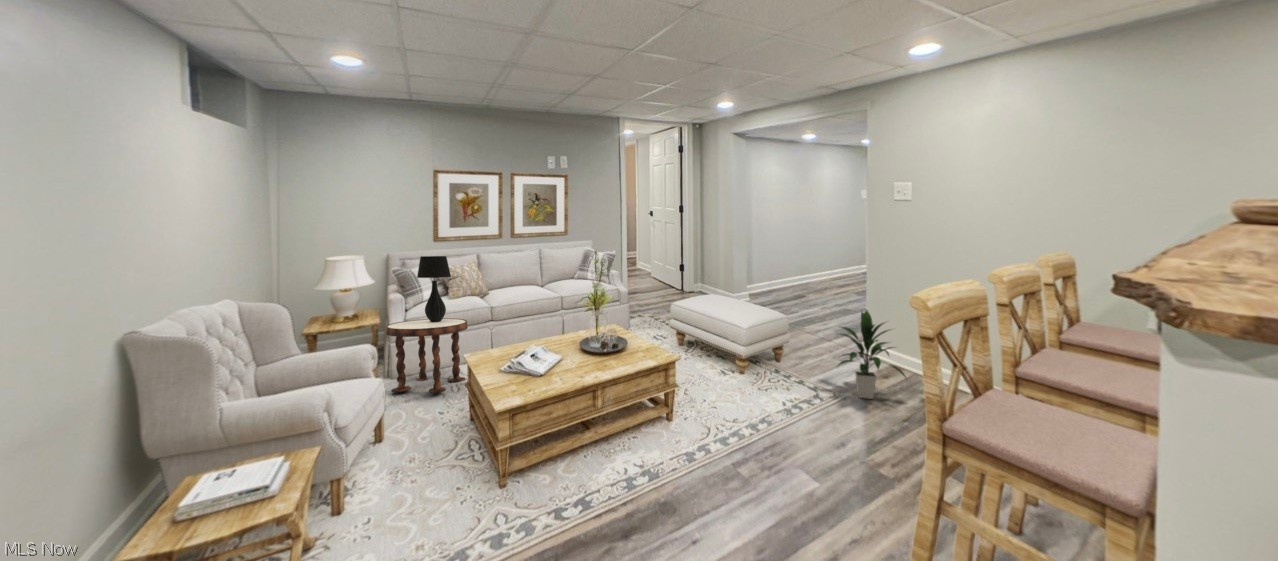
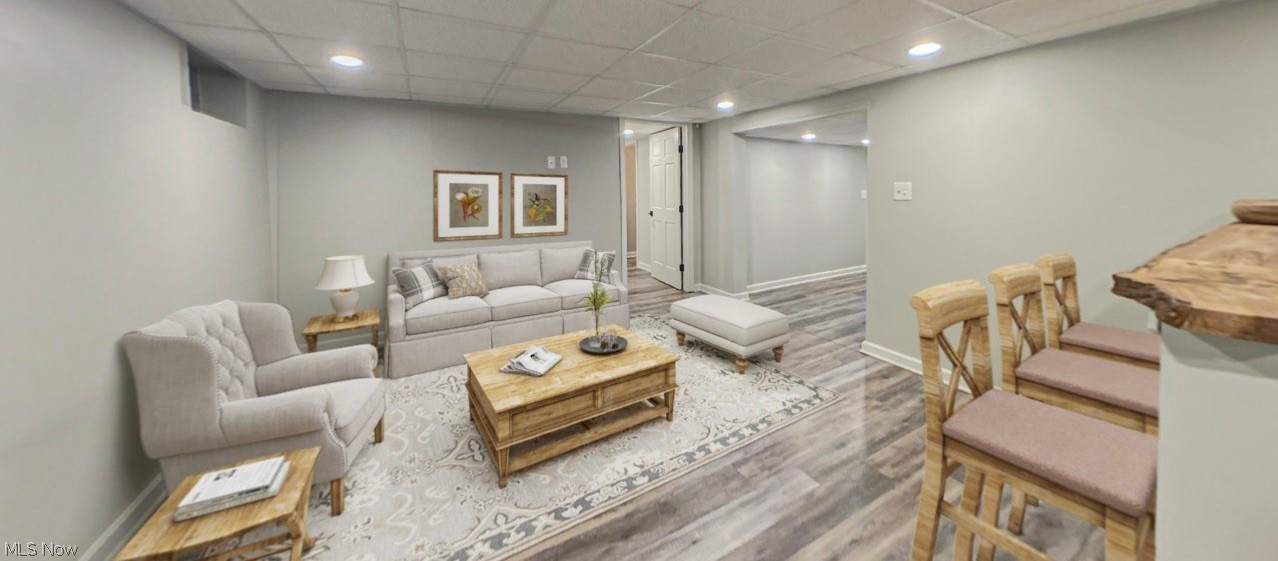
- indoor plant (868, 353)
- side table (425, 354)
- table lamp (434, 288)
